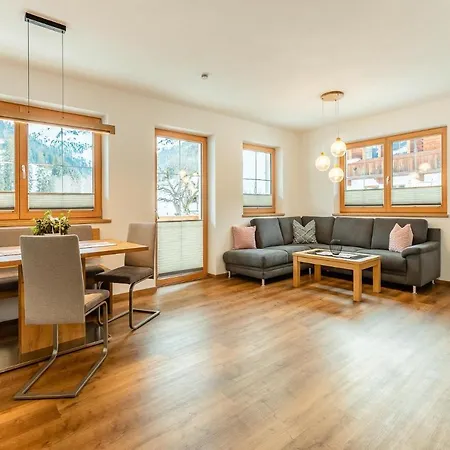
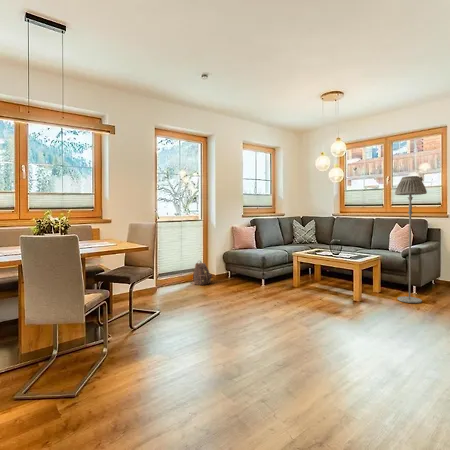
+ floor lamp (410, 238)
+ backpack (201, 272)
